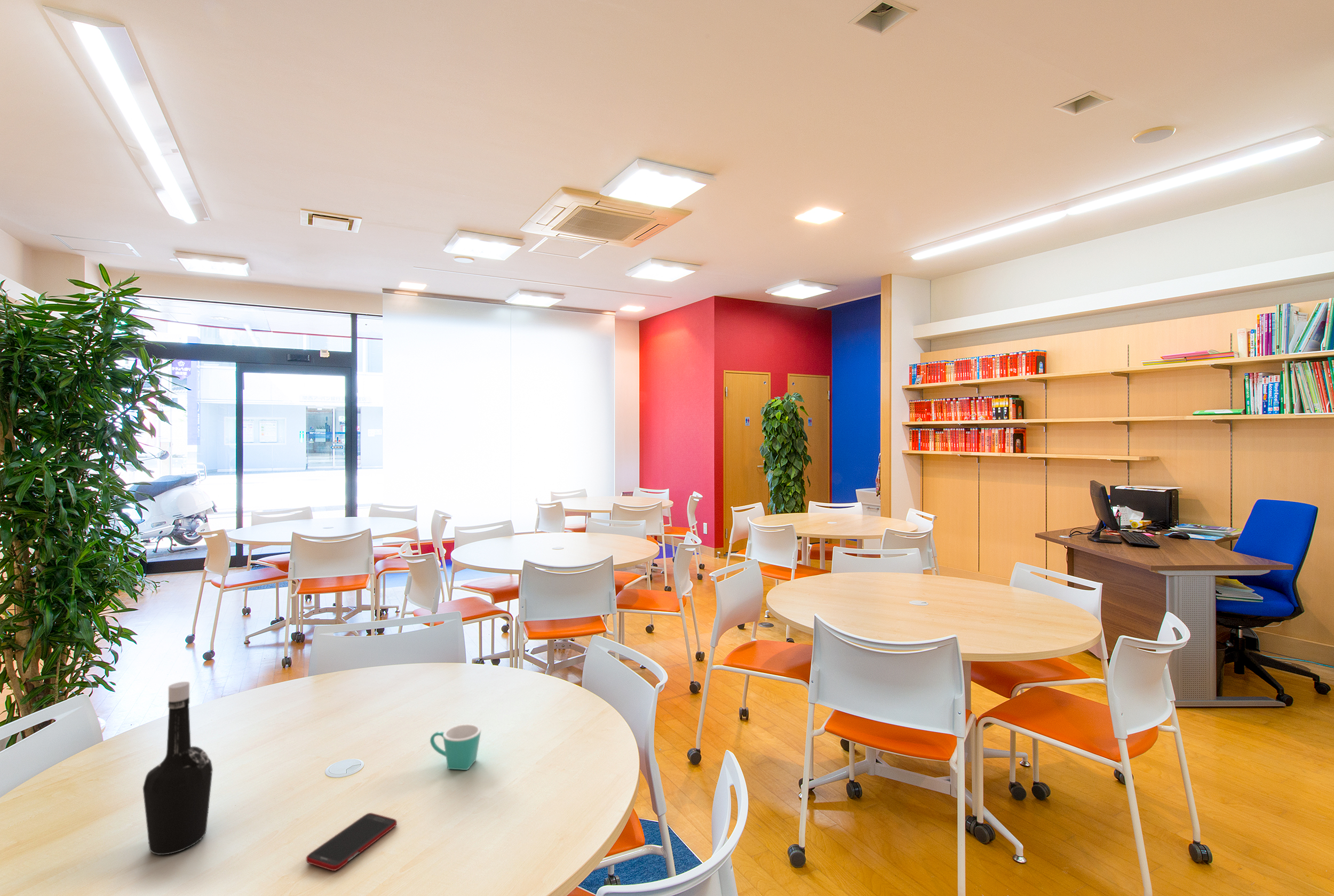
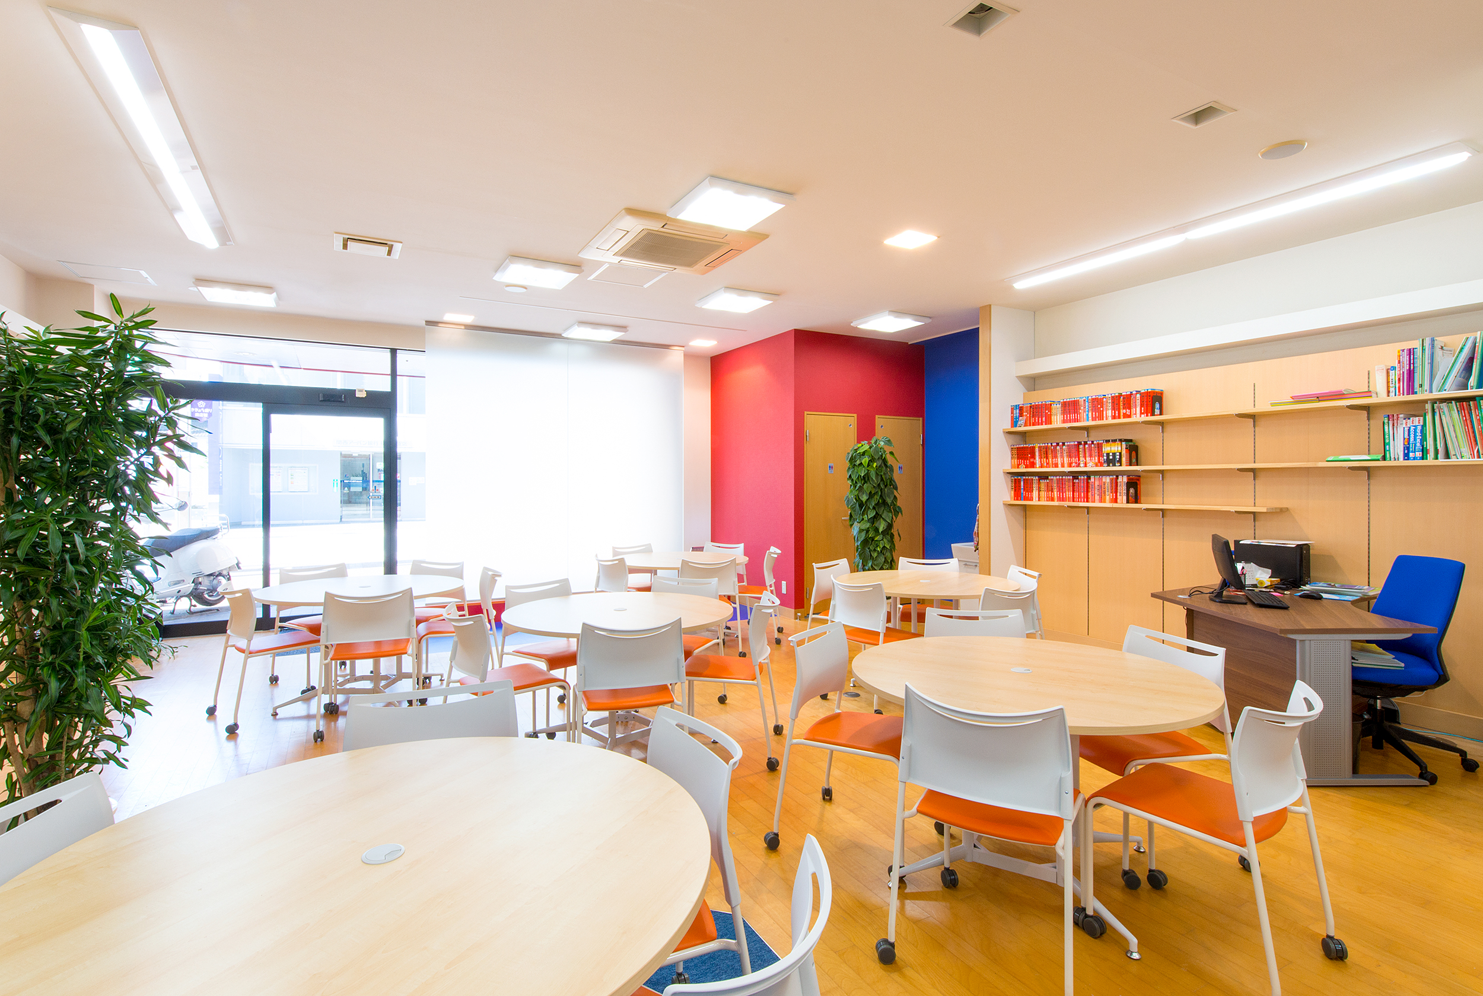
- bottle (179, 763)
- cell phone (353, 840)
- mug (455, 747)
